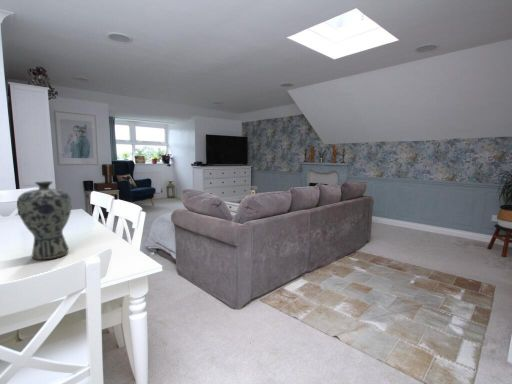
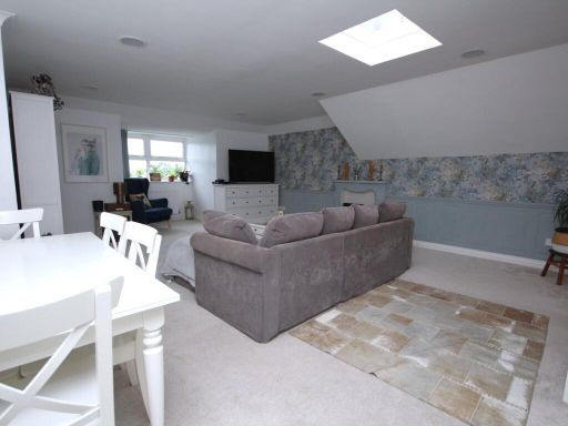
- vase (46, 218)
